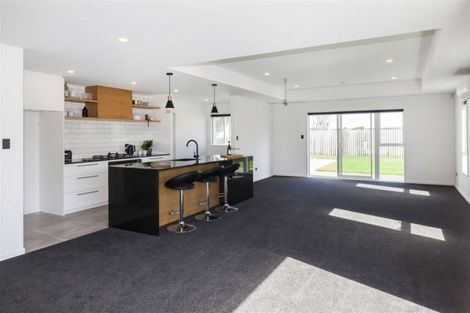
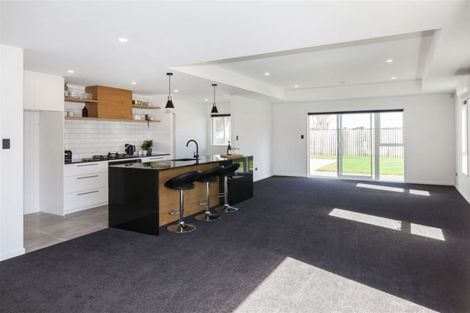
- ceiling fan (285, 91)
